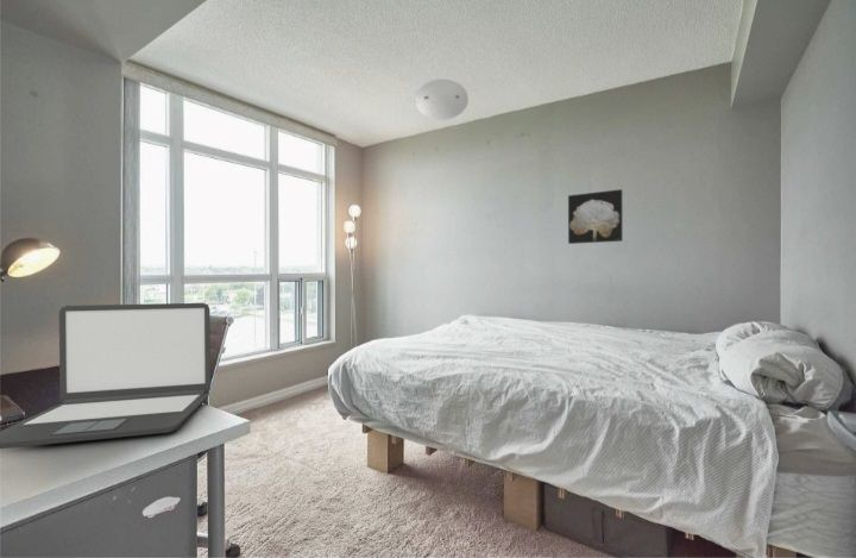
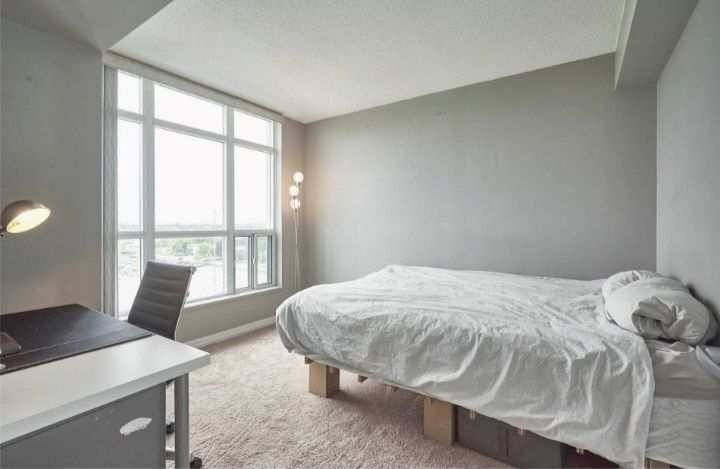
- wall art (594, 217)
- laptop (113, 363)
- ceiling light (441, 100)
